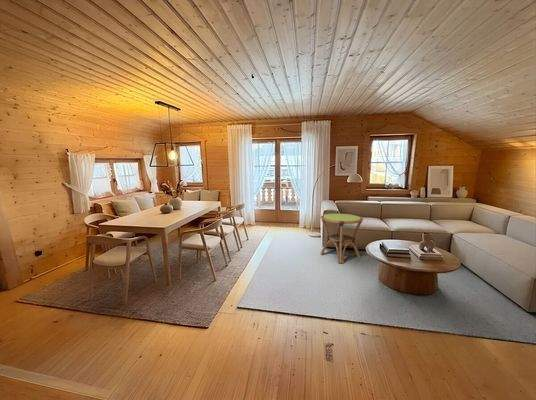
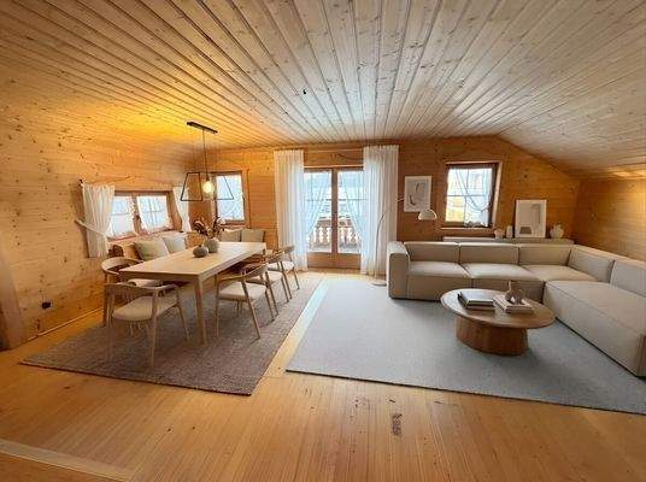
- side table (340, 236)
